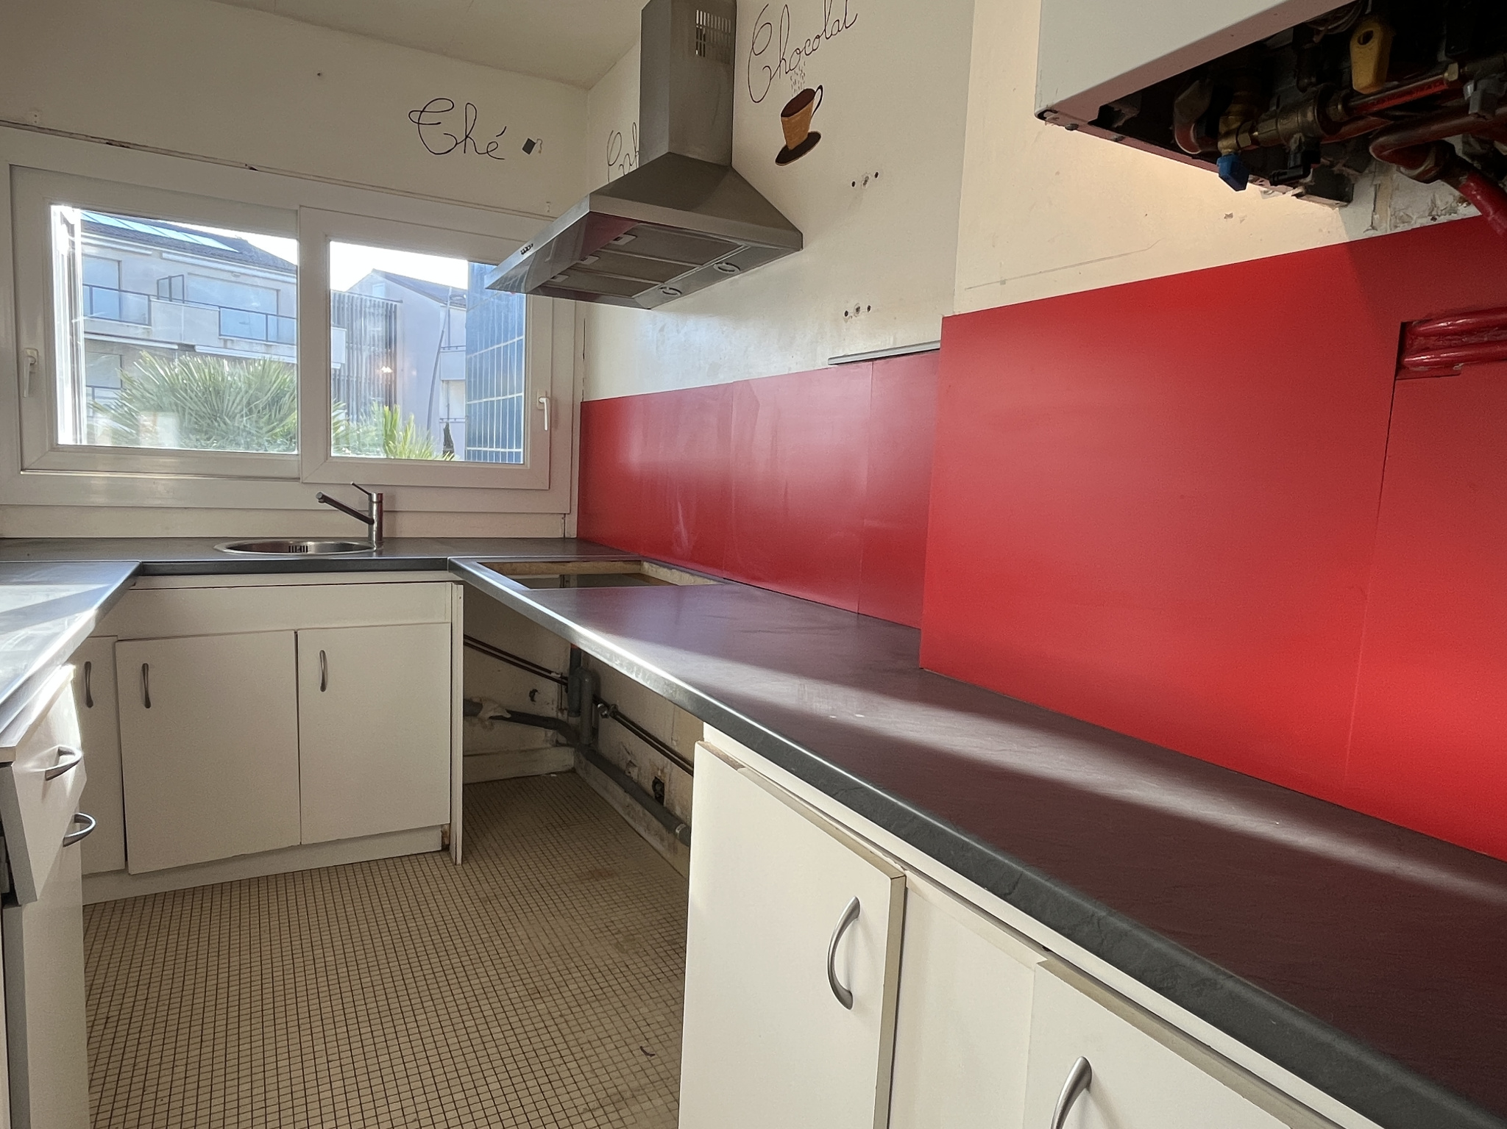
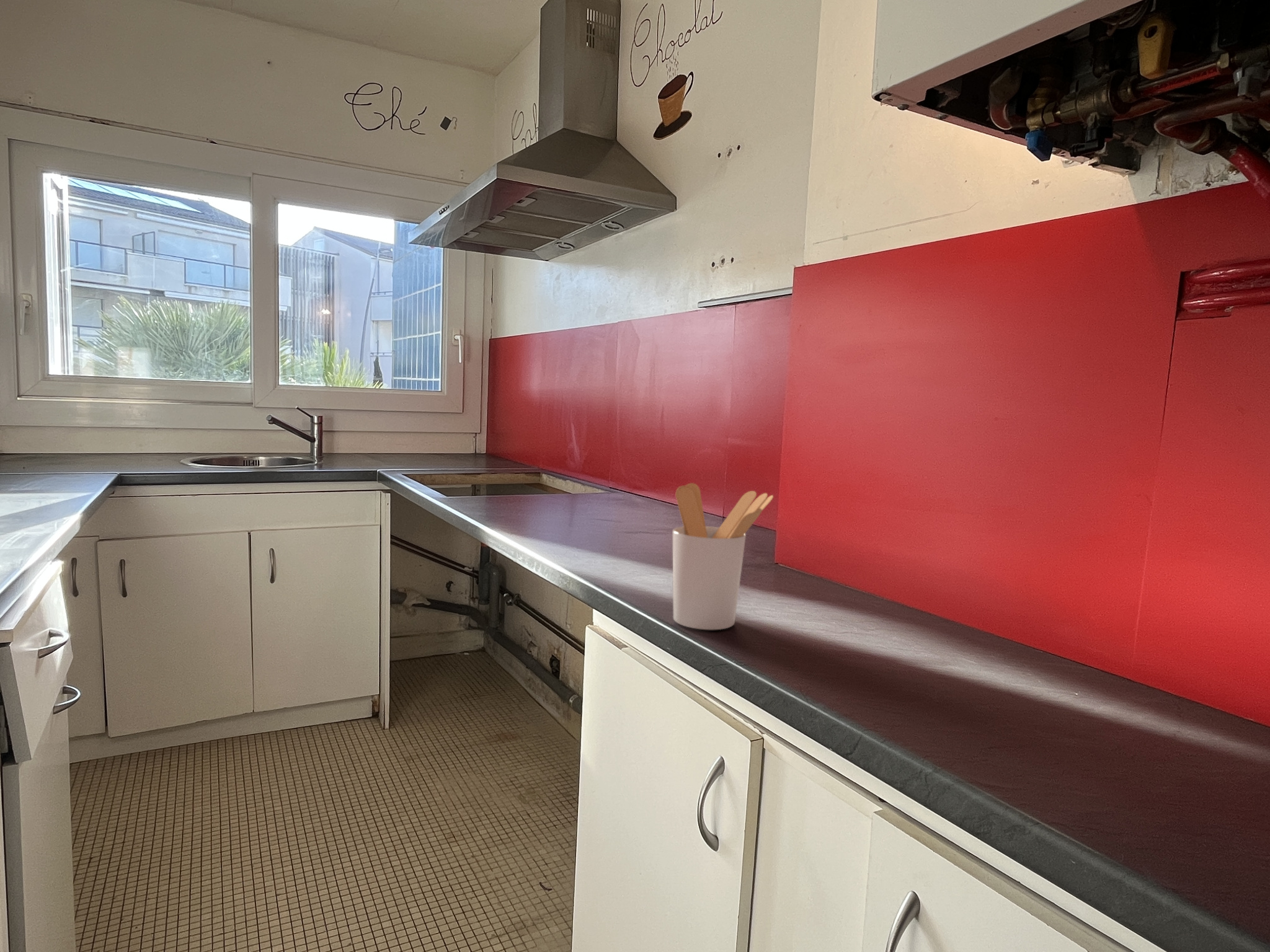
+ utensil holder (722, 553)
